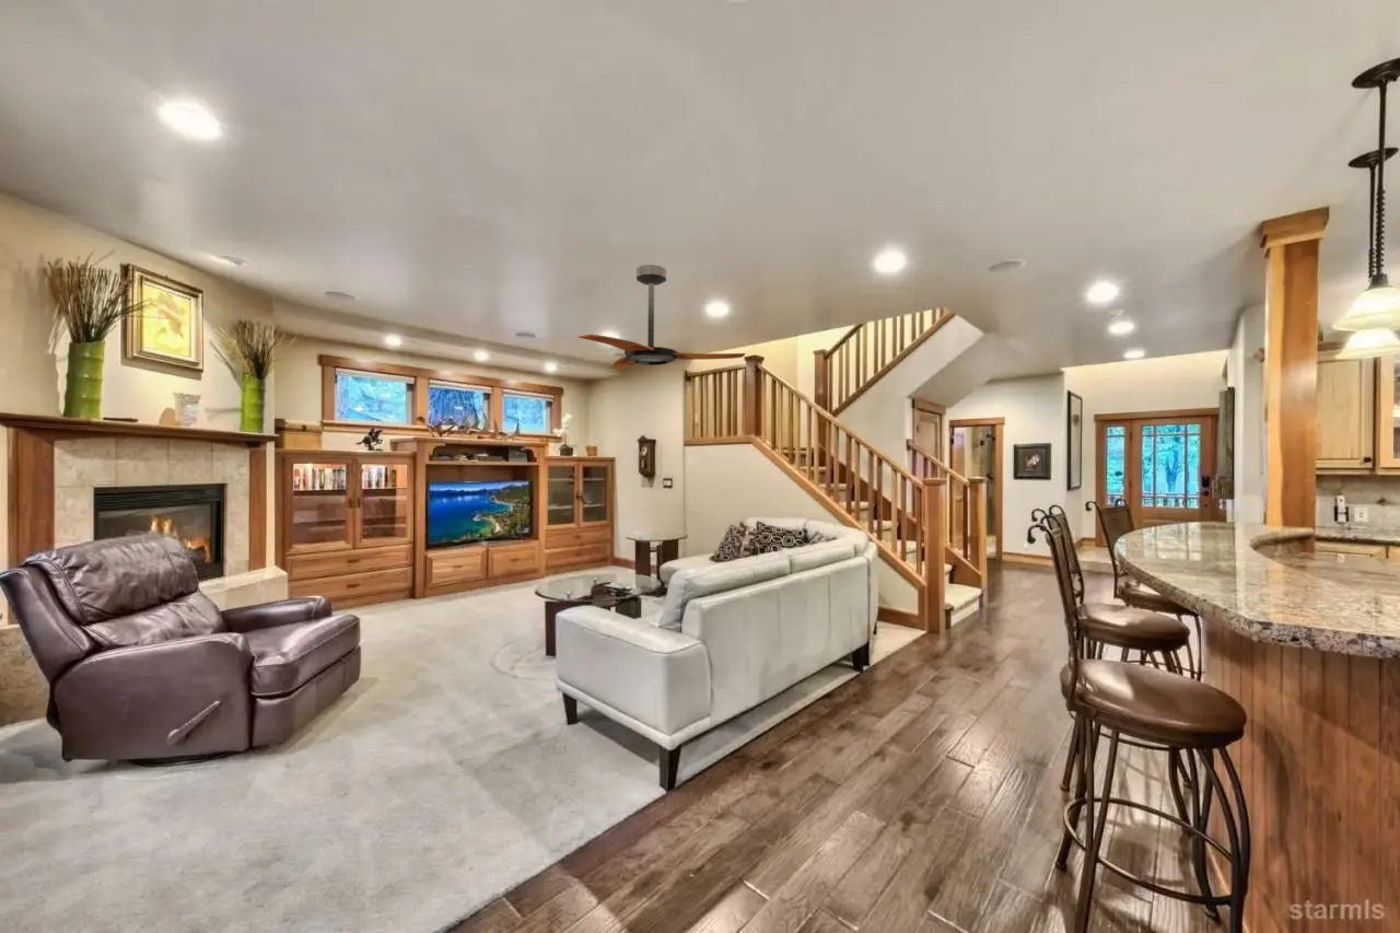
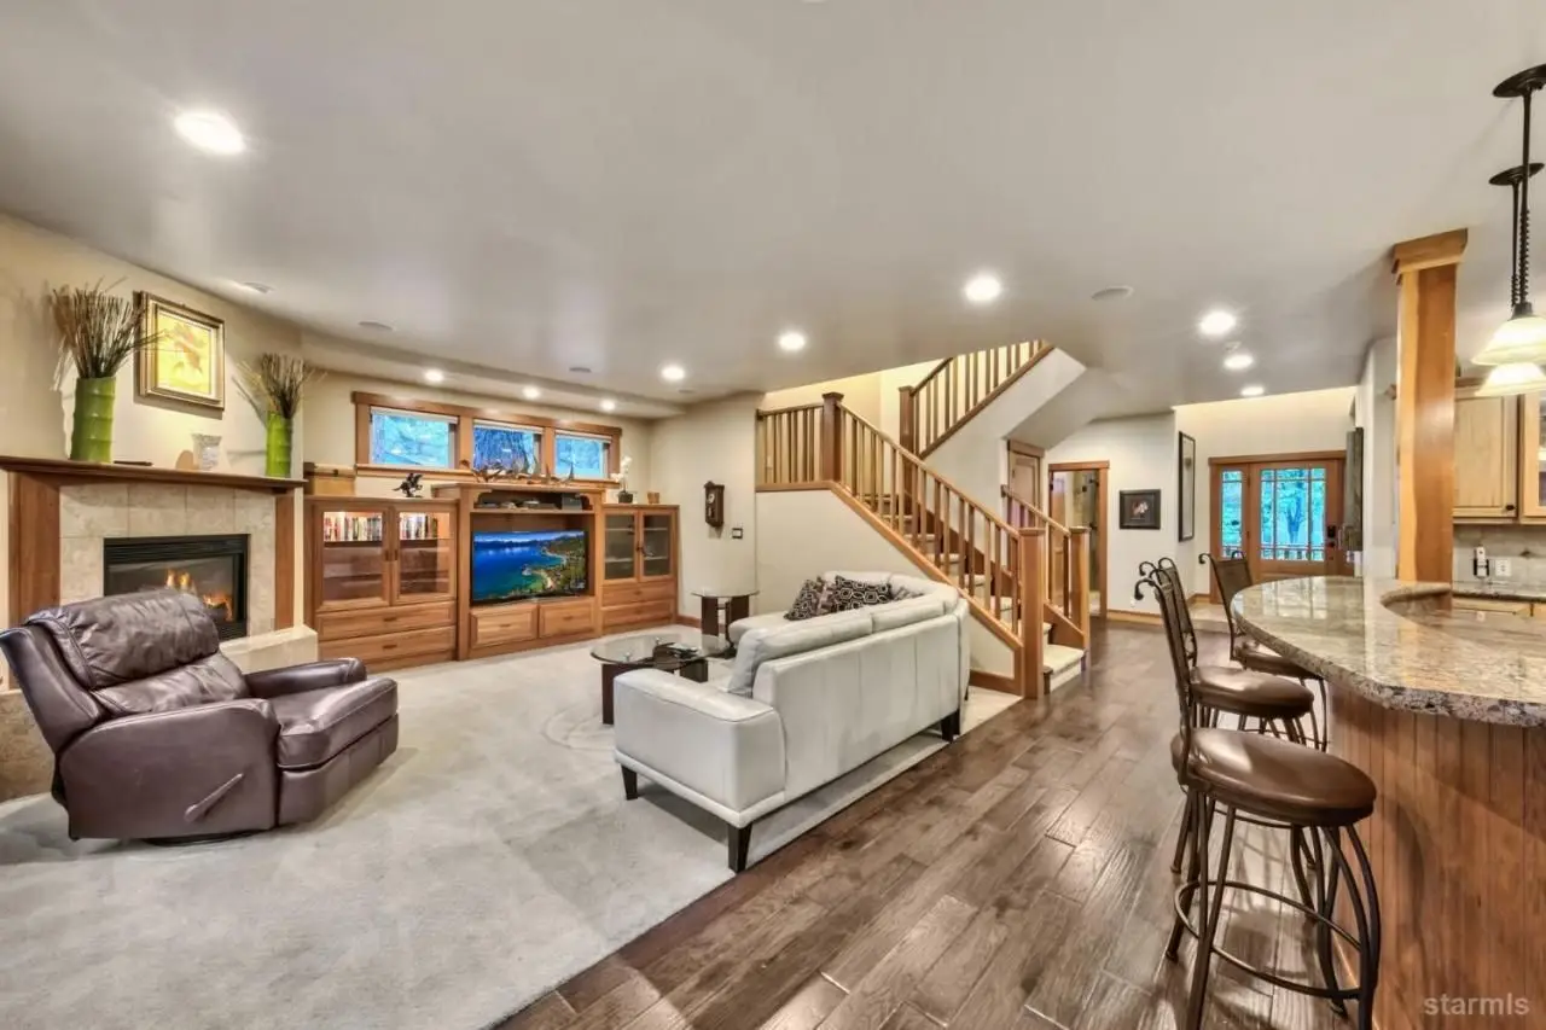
- ceiling fan (653, 317)
